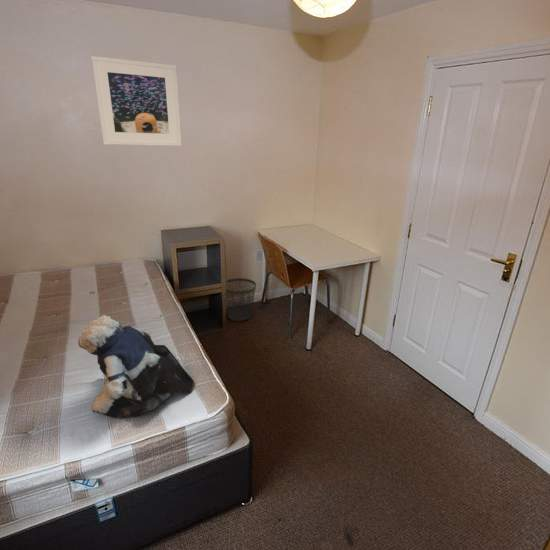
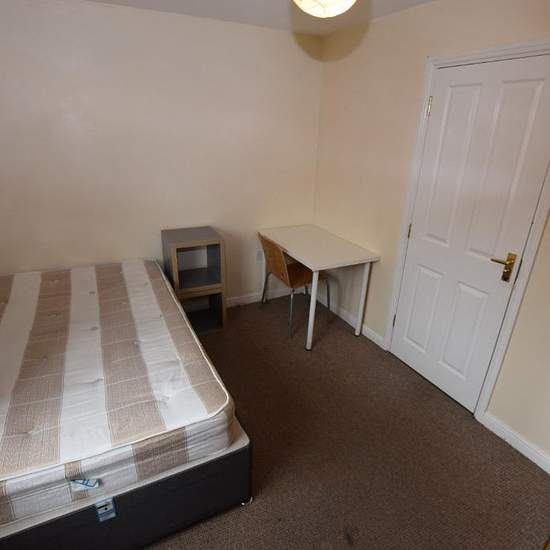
- teddy bear (138, 354)
- wastebasket (239, 300)
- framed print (140, 104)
